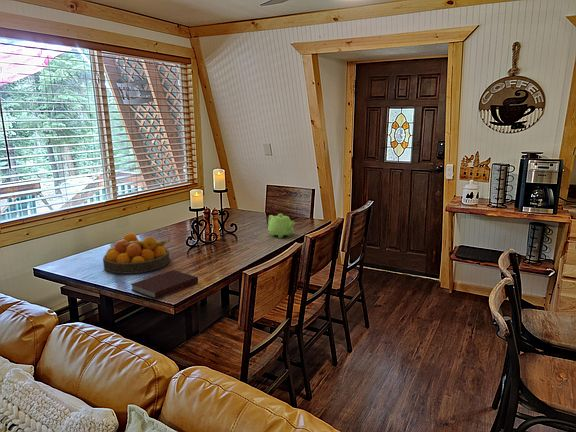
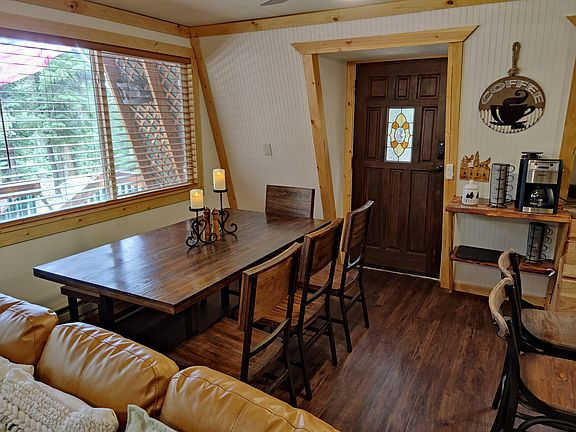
- notebook (165, 283)
- fruit bowl (136, 250)
- teapot (281, 224)
